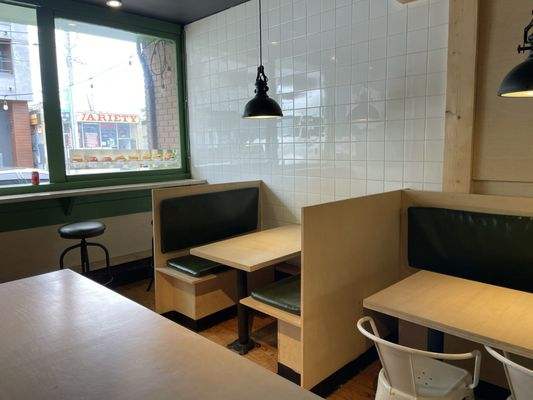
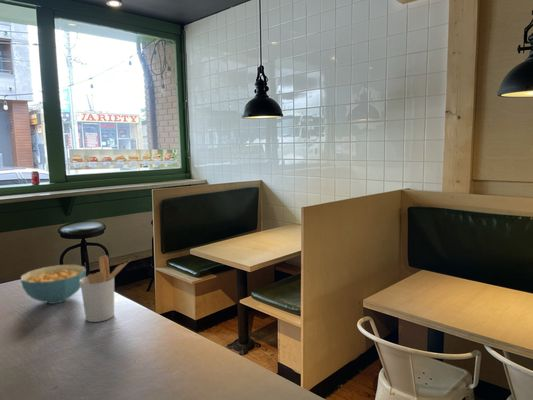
+ utensil holder (106, 288)
+ cereal bowl (55, 286)
